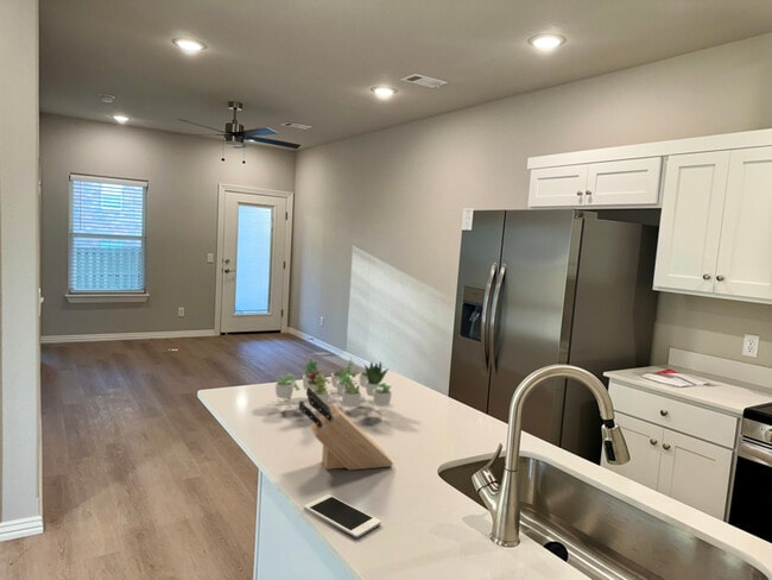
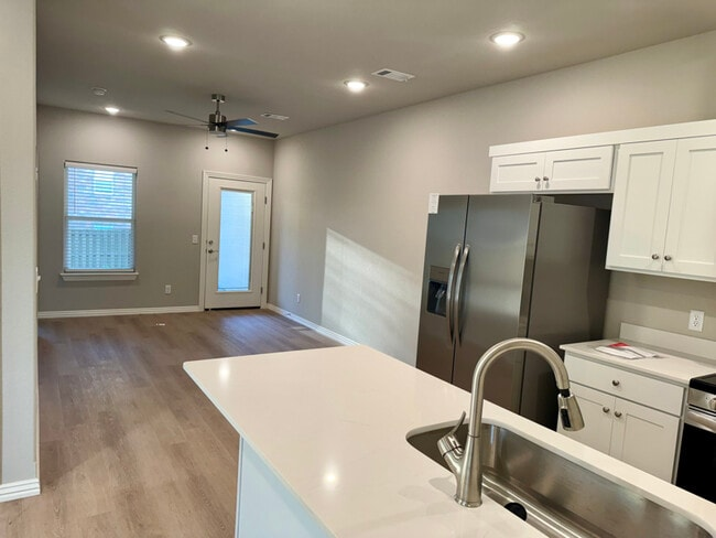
- knife block (346, 427)
- succulent plant (331, 378)
- cell phone (341, 515)
